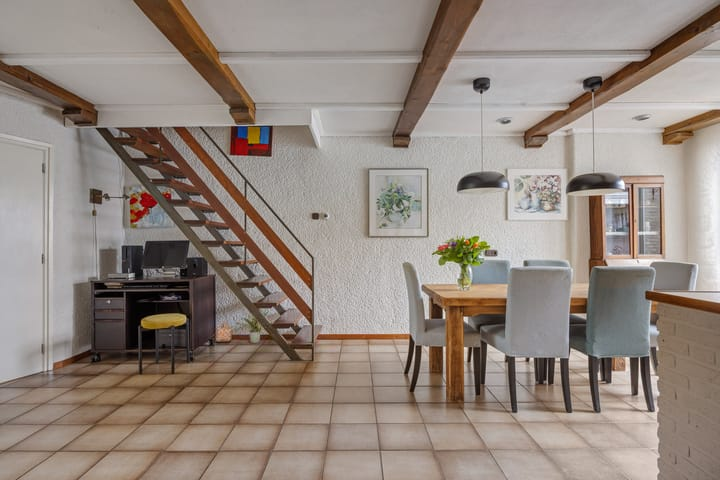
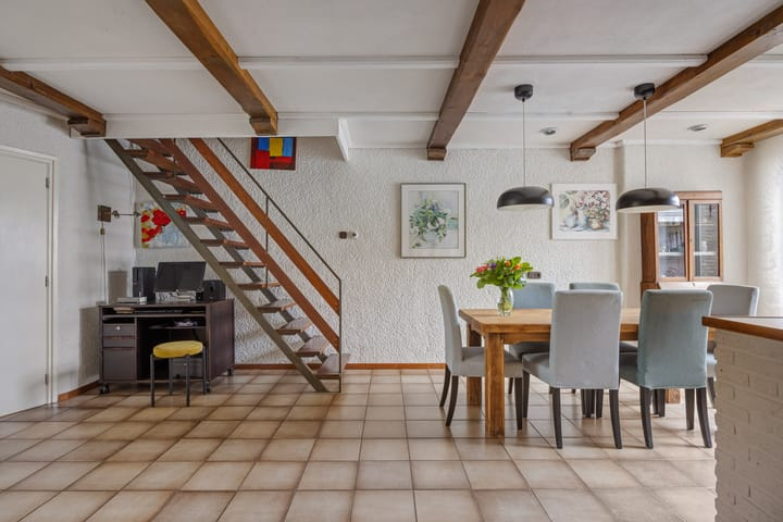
- potted plant (256, 327)
- basket (223, 332)
